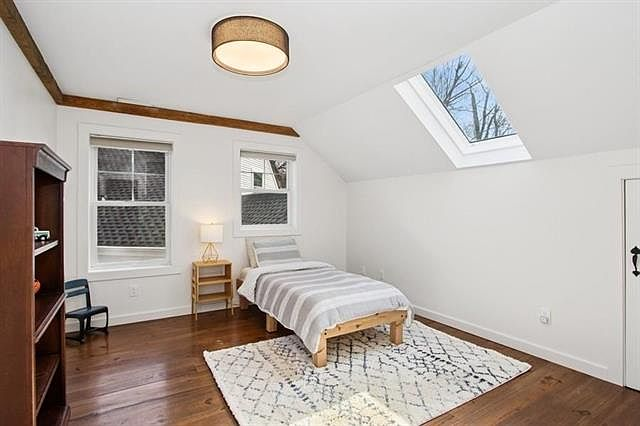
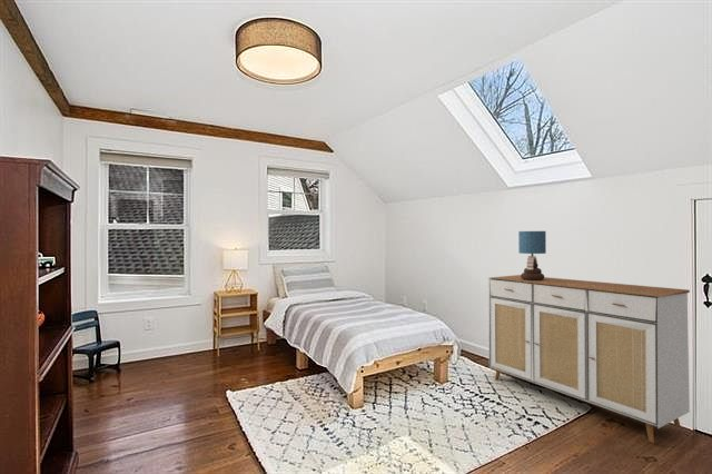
+ sideboard (573, 342)
+ table lamp (532, 255)
